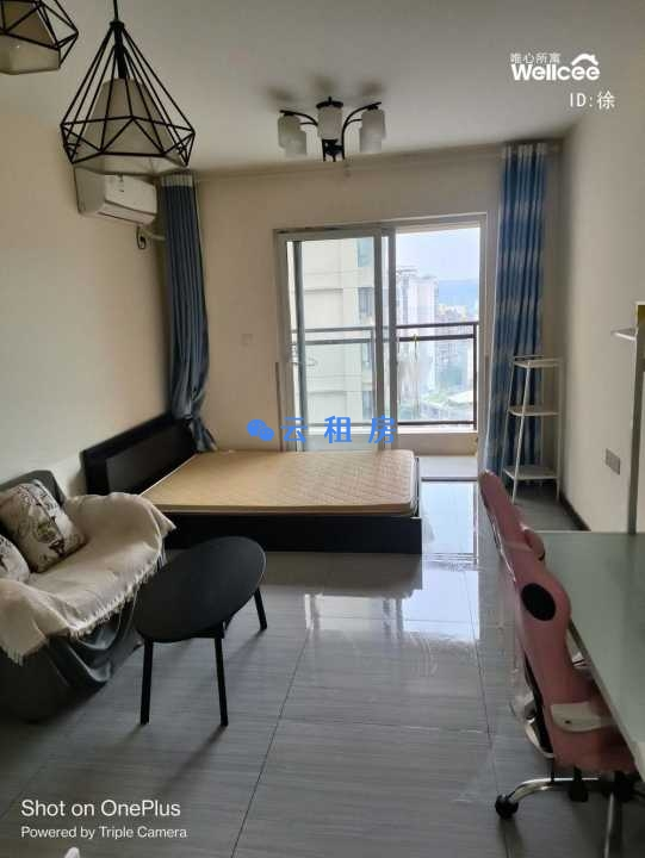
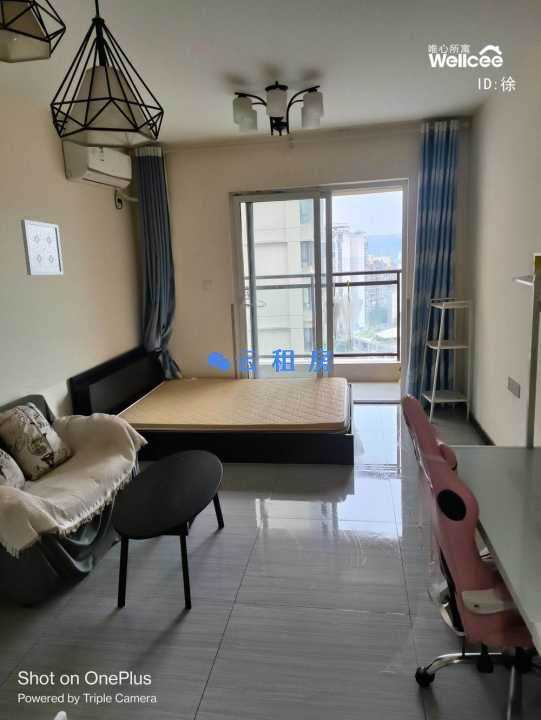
+ wall art (43, 249)
